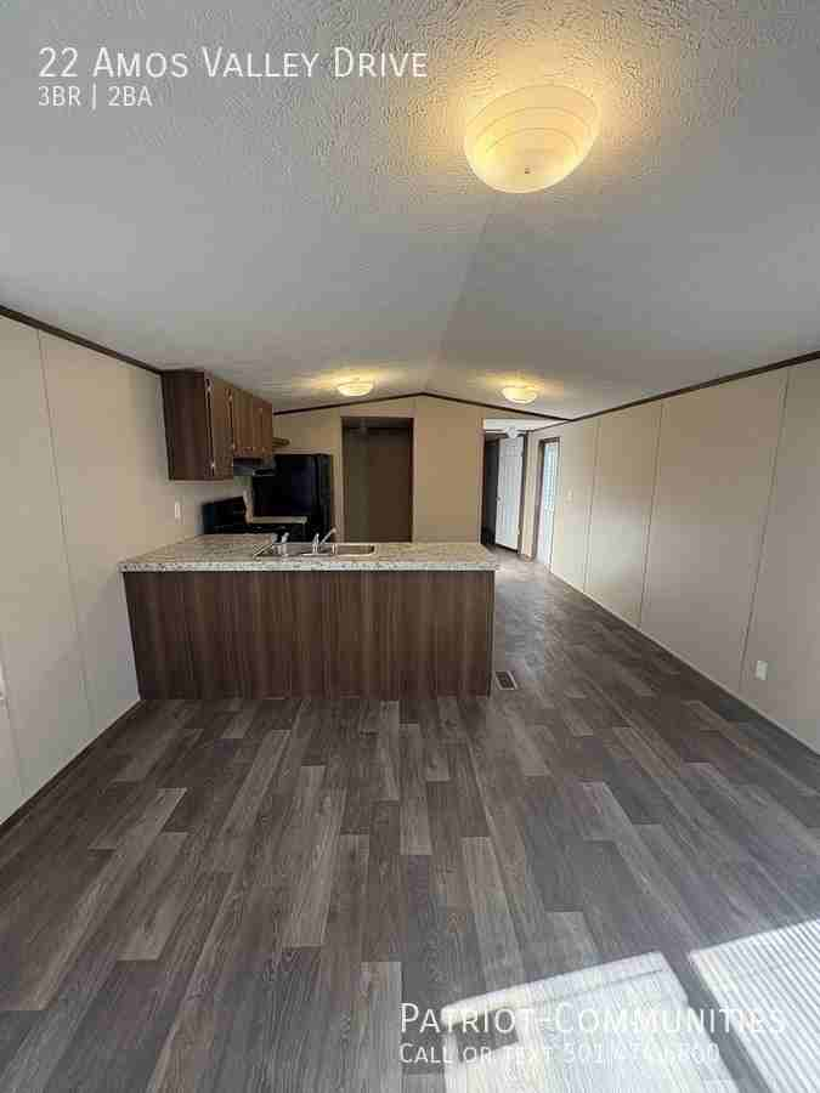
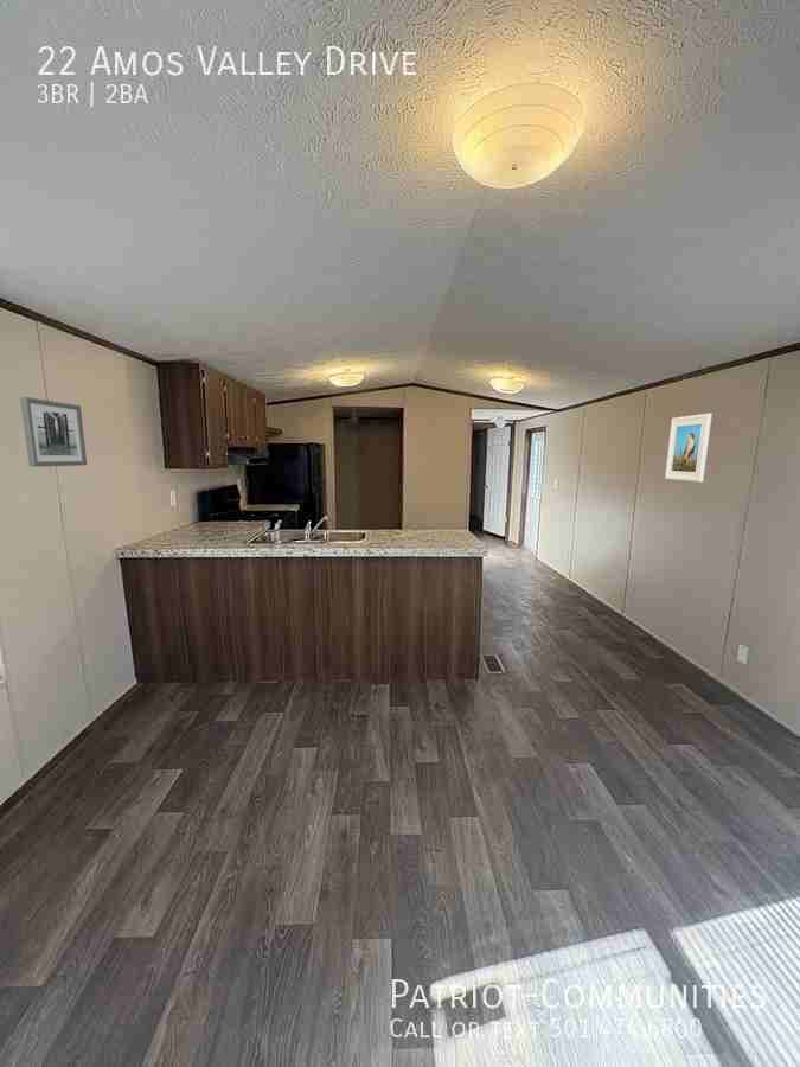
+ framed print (686, 448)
+ wall art (56, 434)
